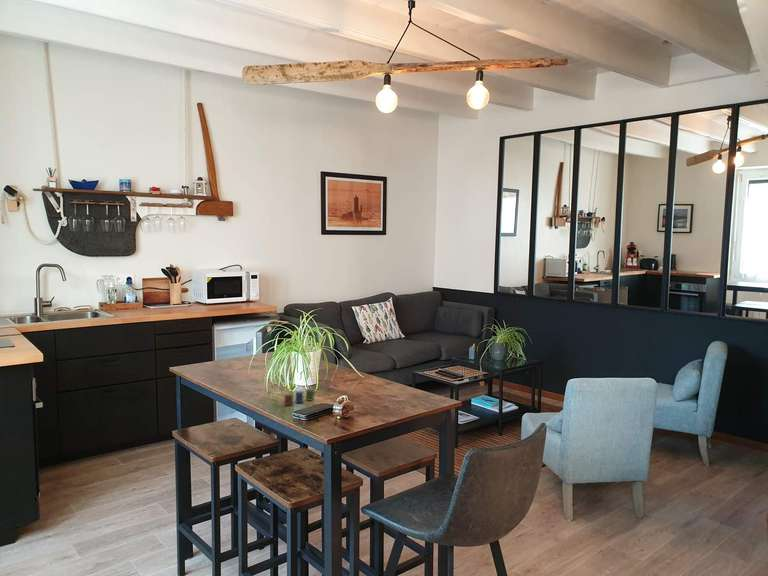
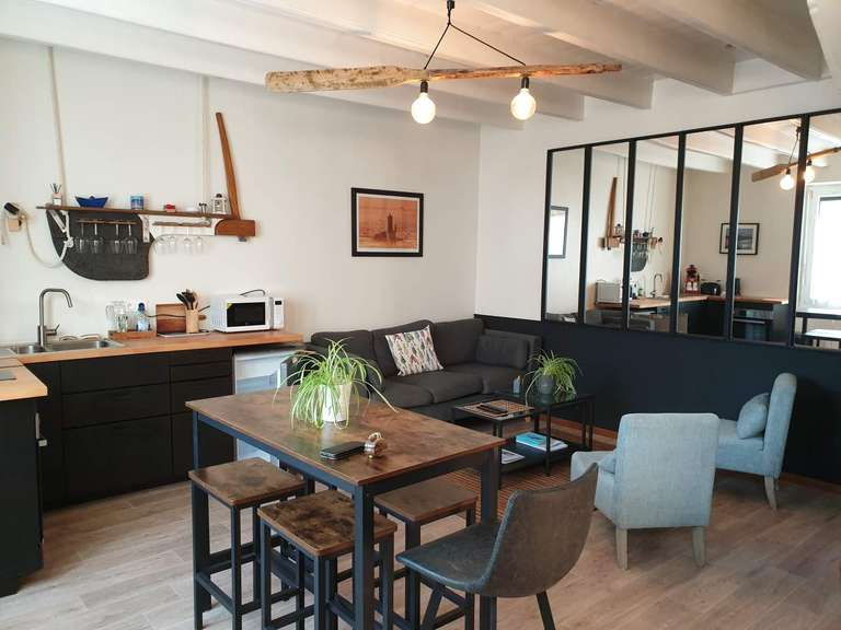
- cup (300, 393)
